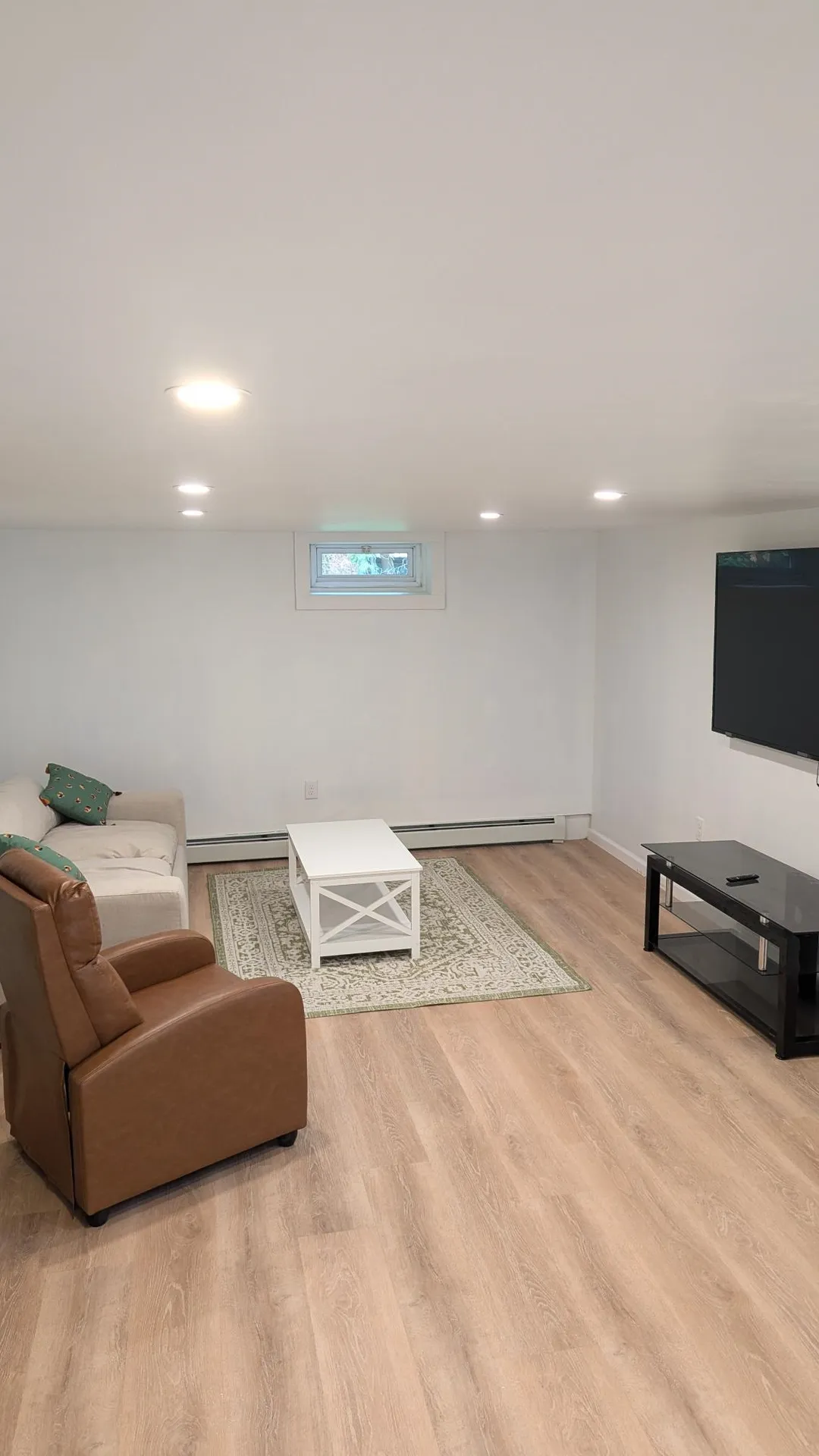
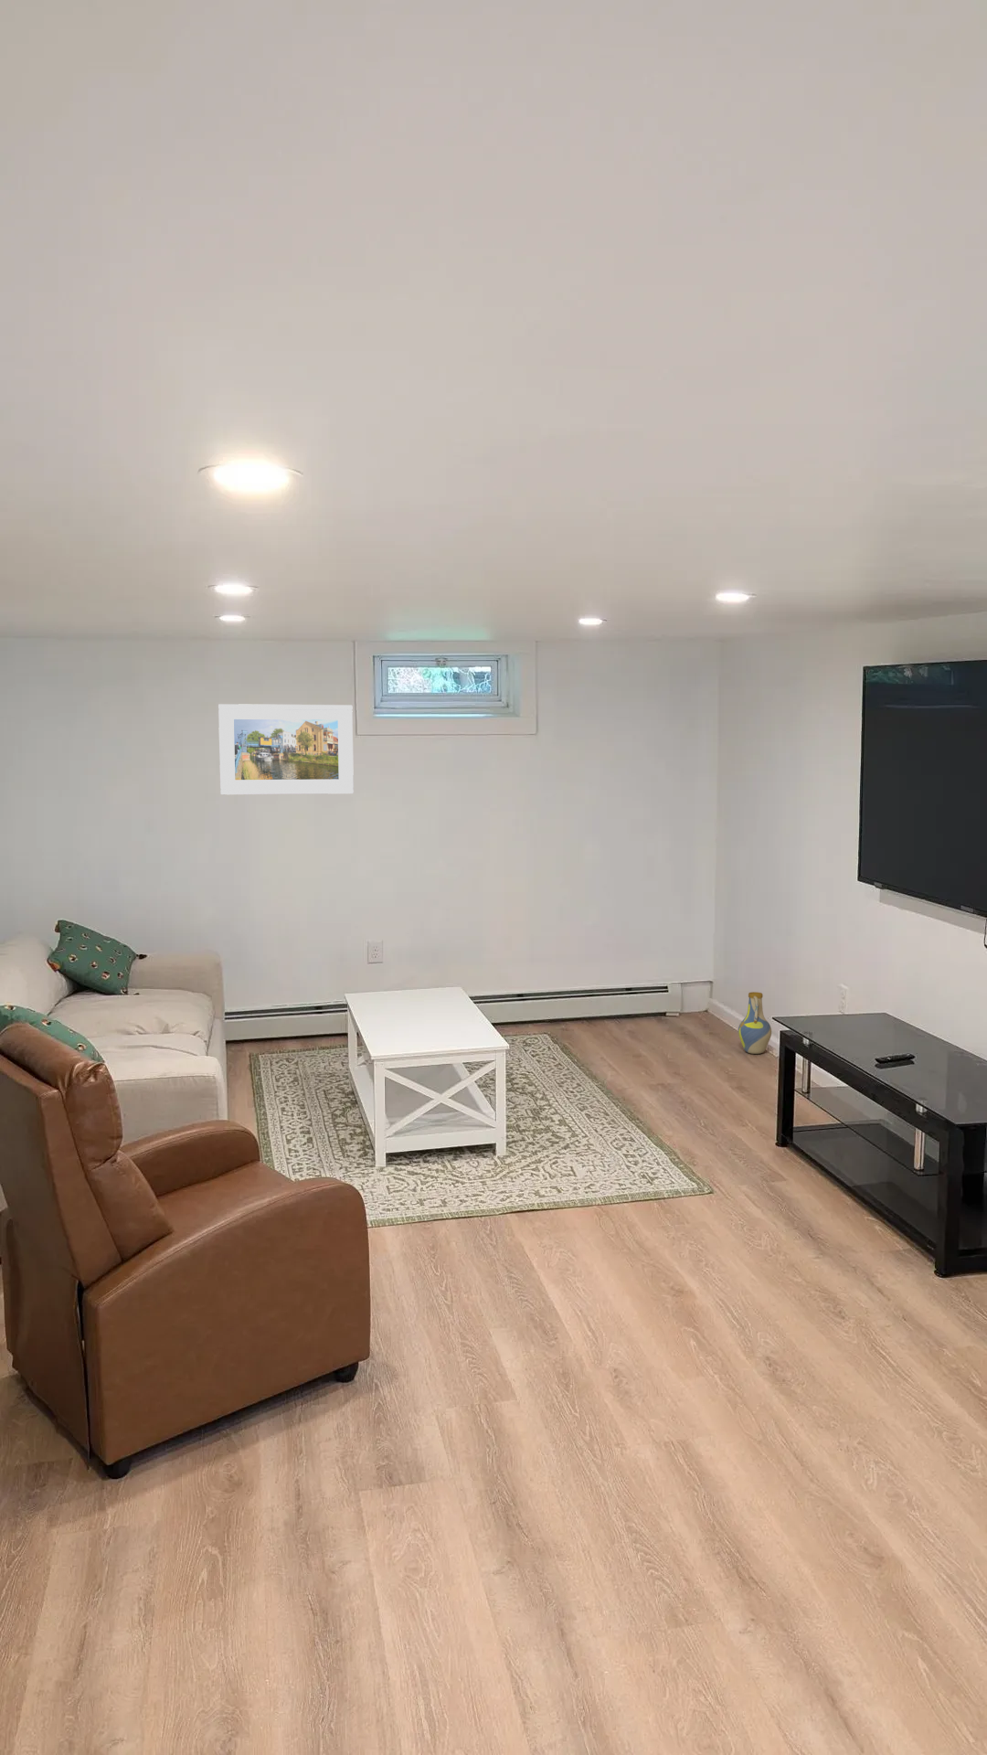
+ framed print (286, 750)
+ vase (754, 1023)
